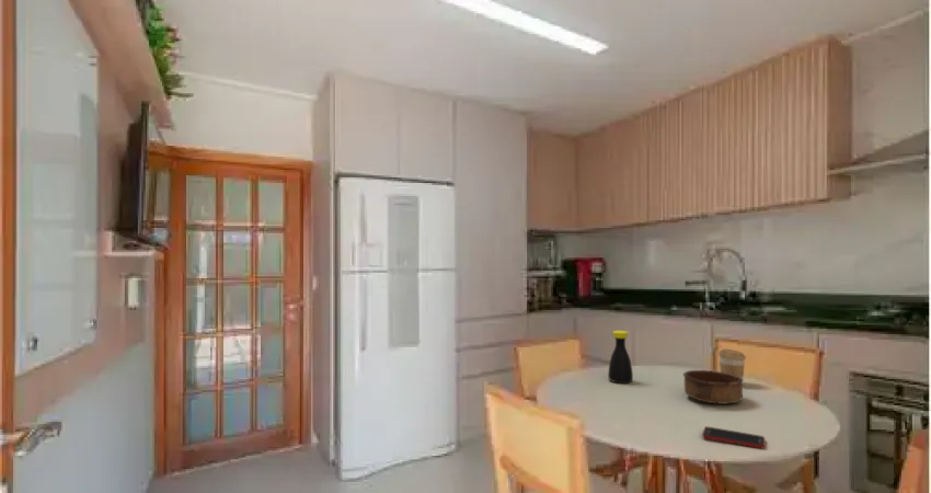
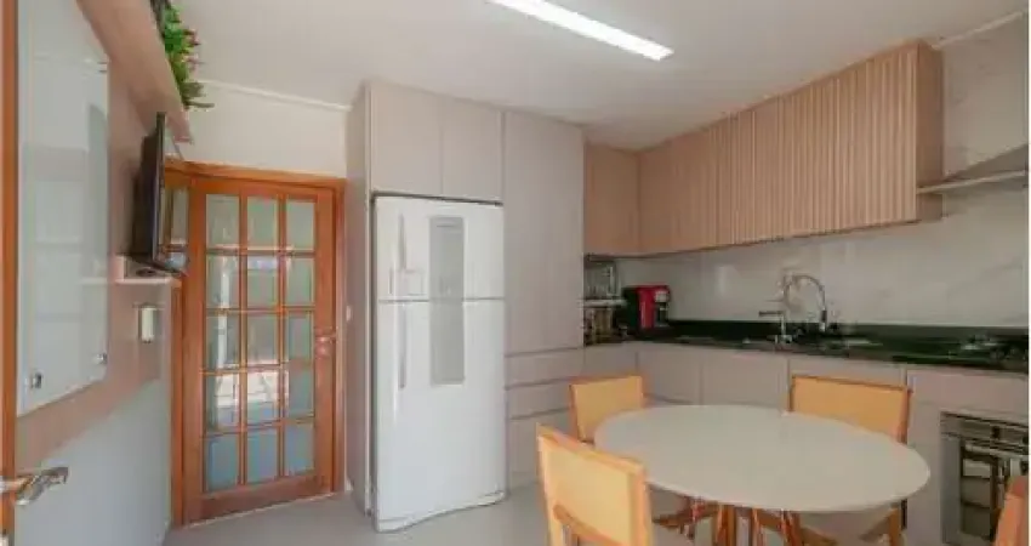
- coffee cup (732, 366)
- cell phone (733, 437)
- bowl (712, 387)
- bottle (620, 355)
